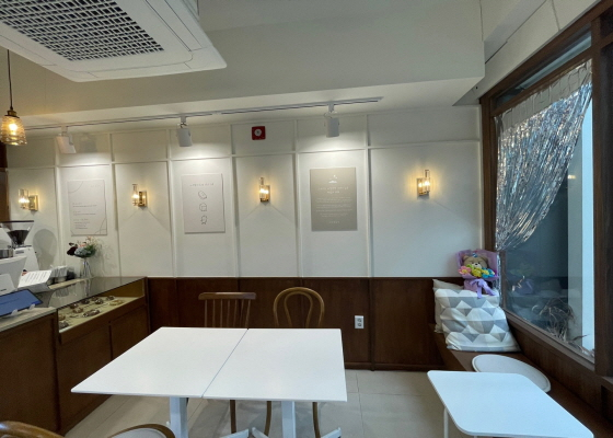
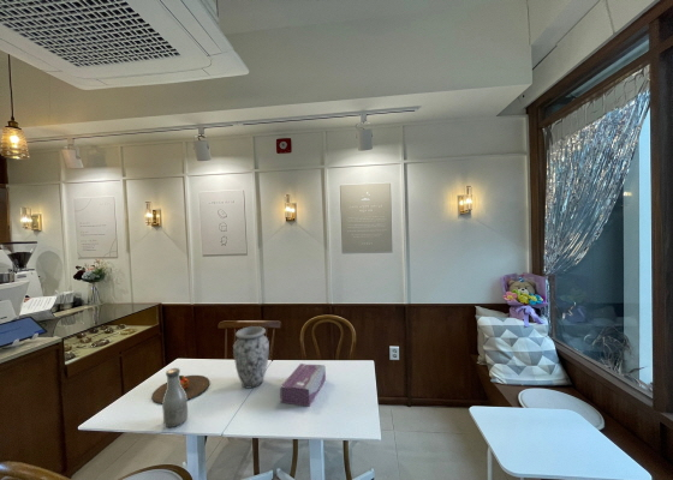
+ vase (251, 356)
+ tissue box (304, 382)
+ bottle (174, 396)
+ plate (181, 382)
